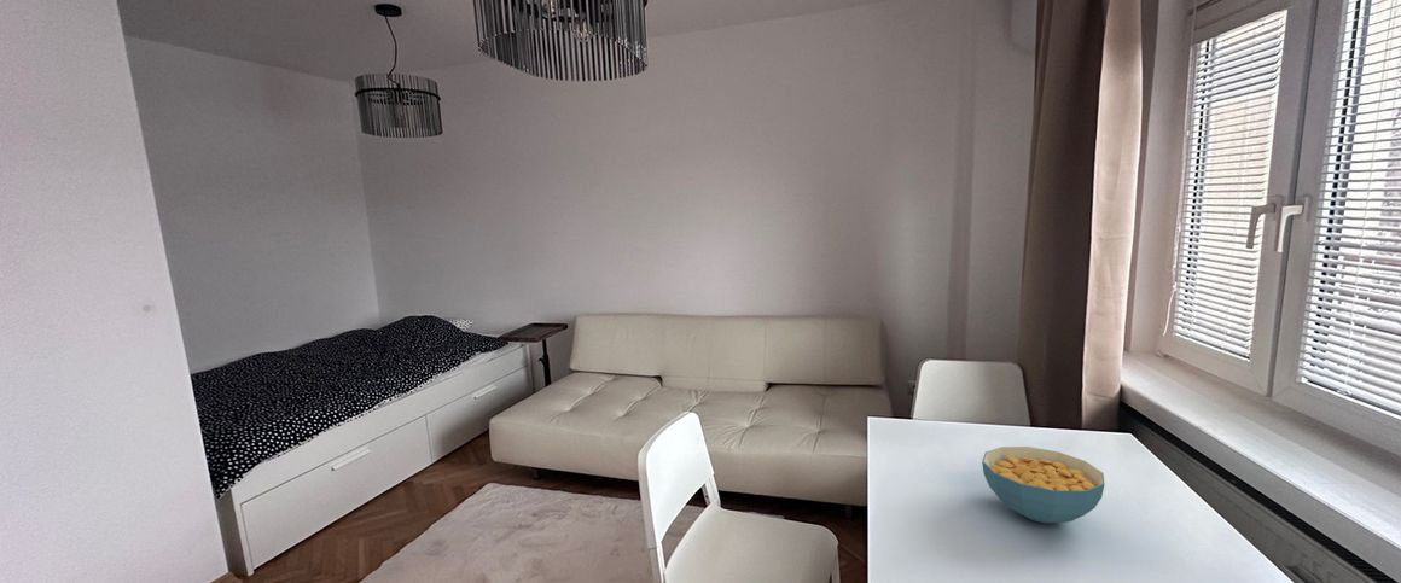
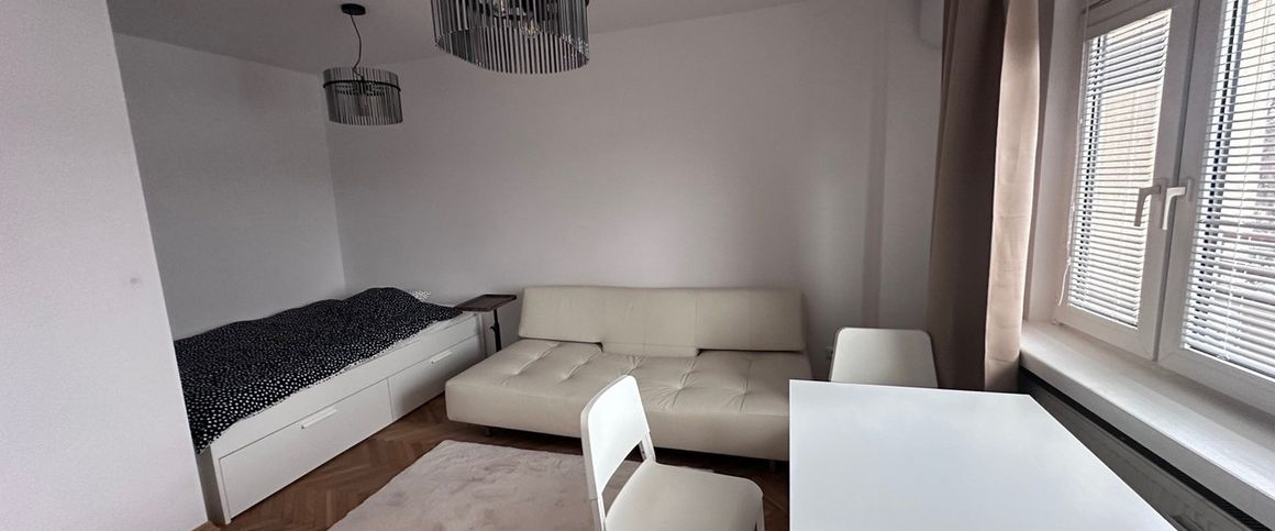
- cereal bowl (1040, 490)
